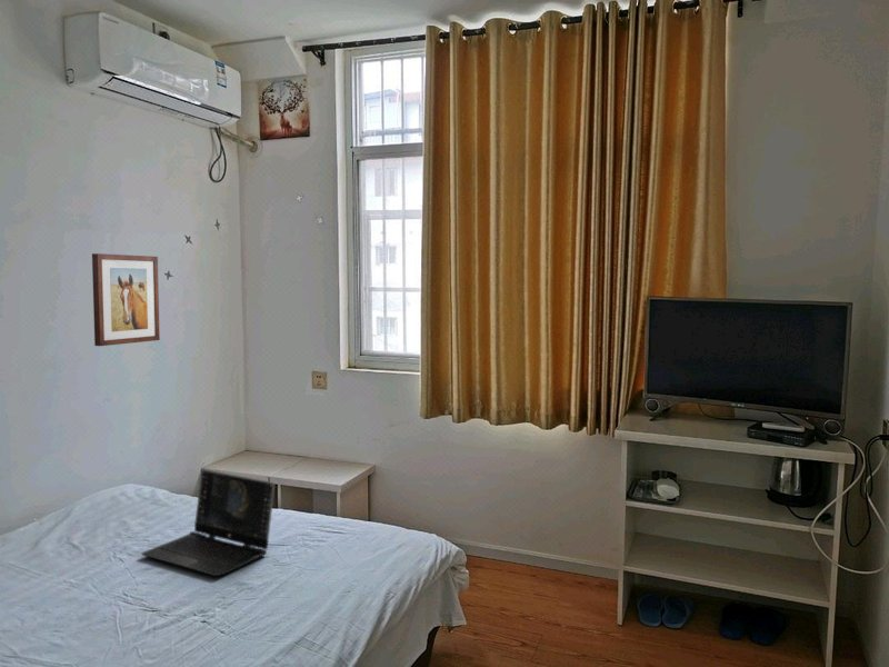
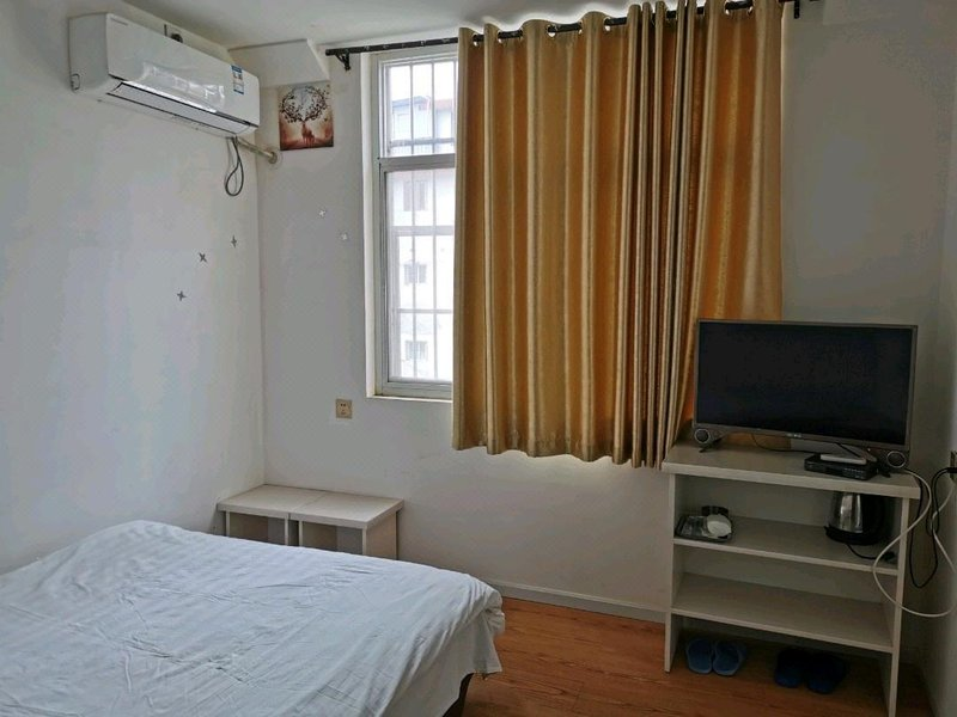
- laptop (208, 519)
- wall art (127, 299)
